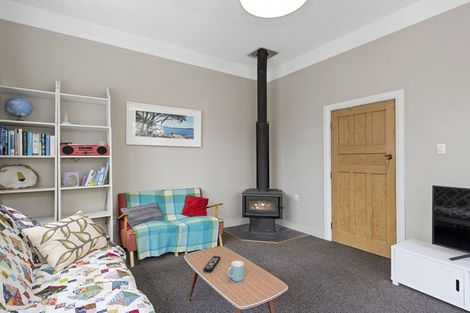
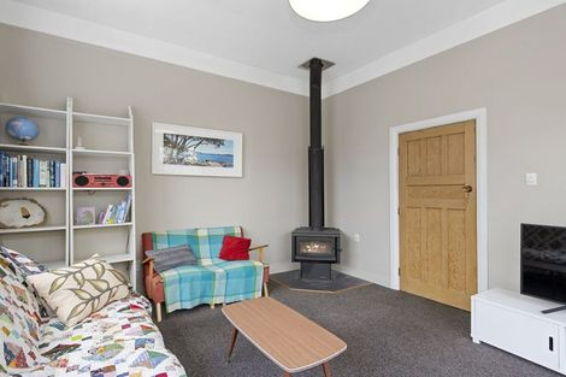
- mug (235, 271)
- remote control (212, 263)
